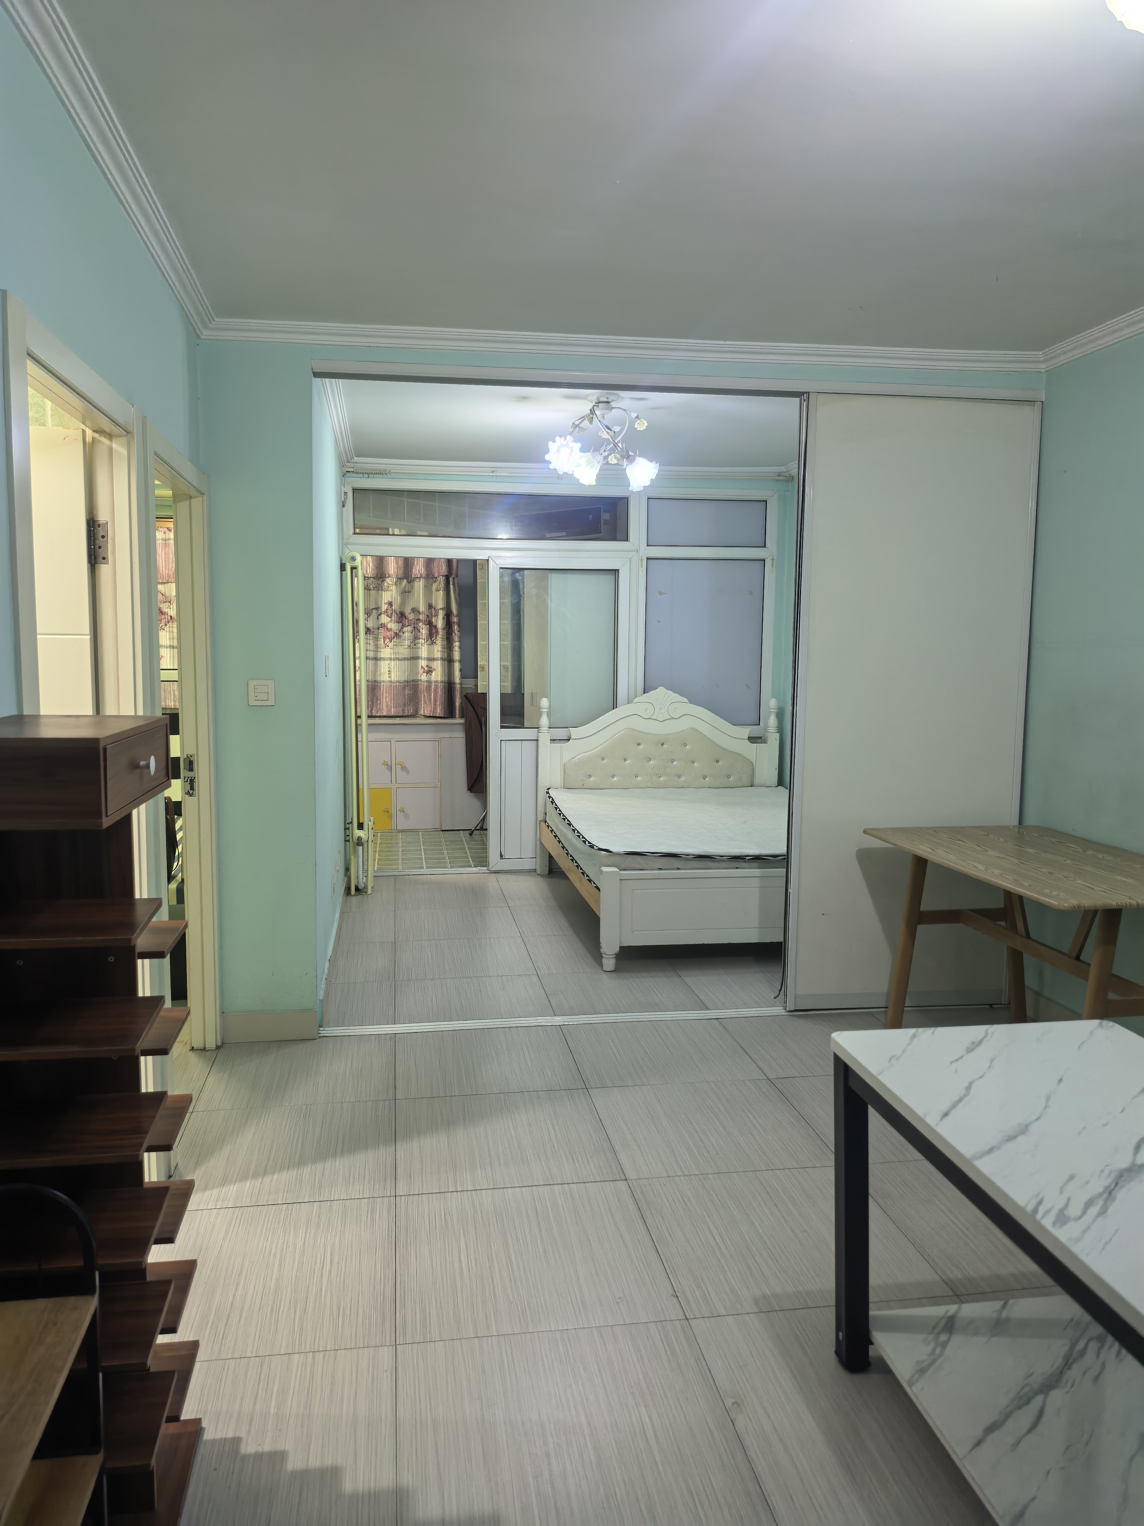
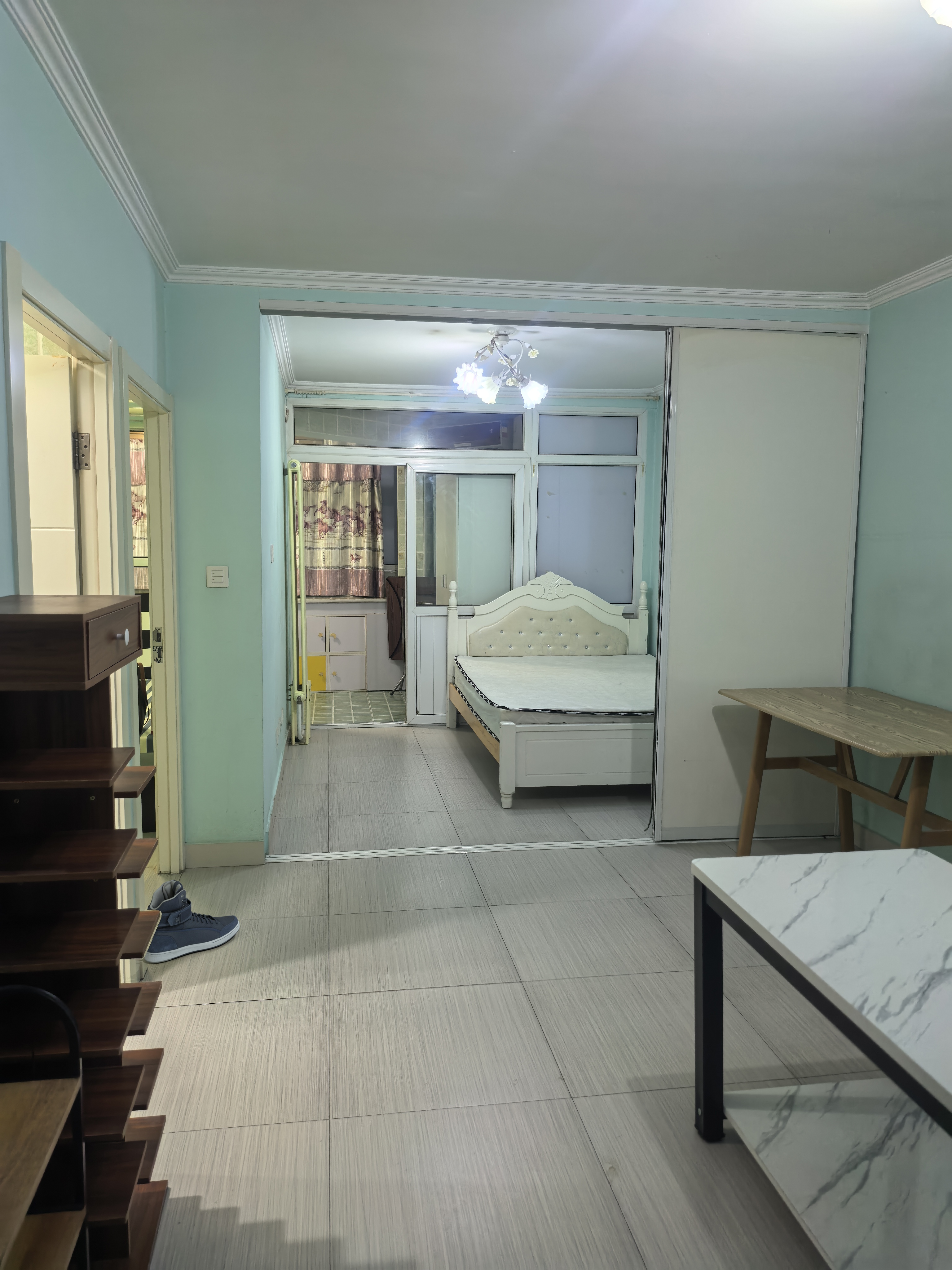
+ sneaker (192, 912)
